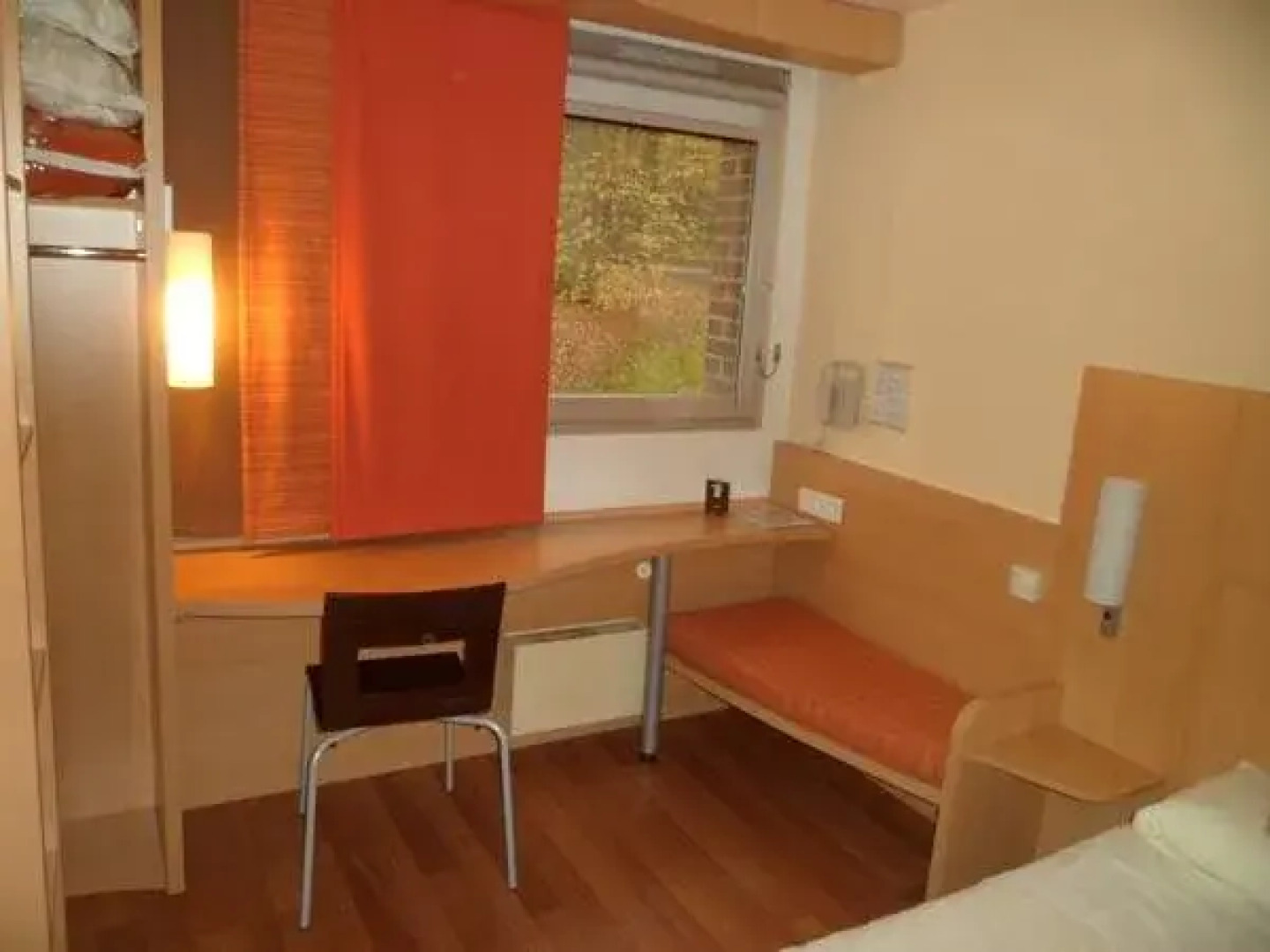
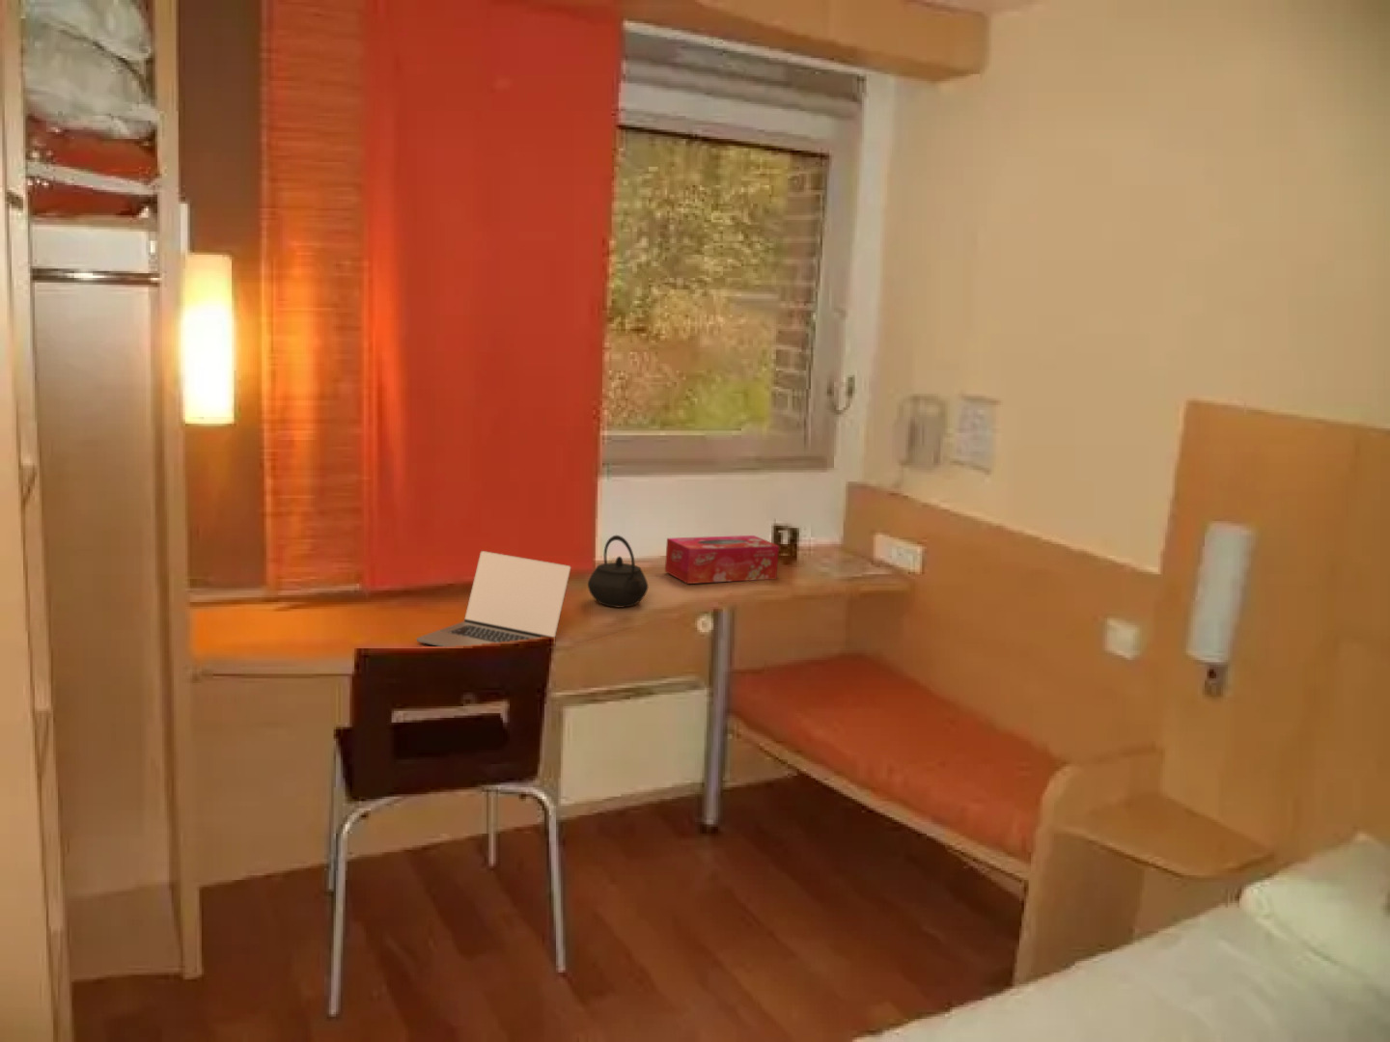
+ kettle (621, 570)
+ laptop (495, 603)
+ tissue box (721, 557)
